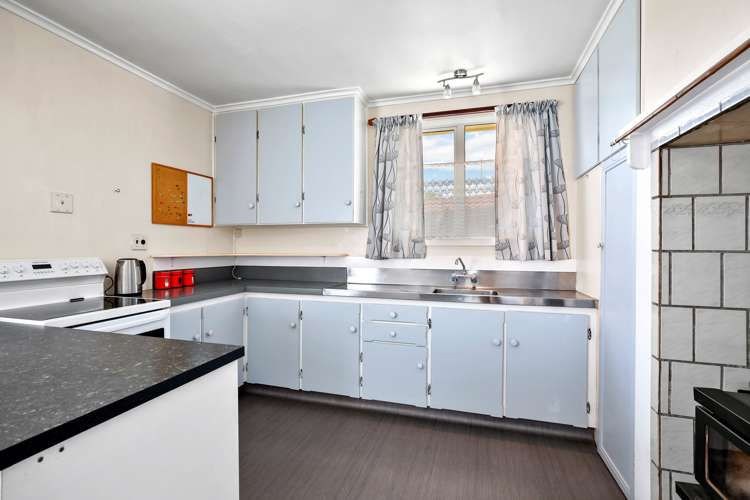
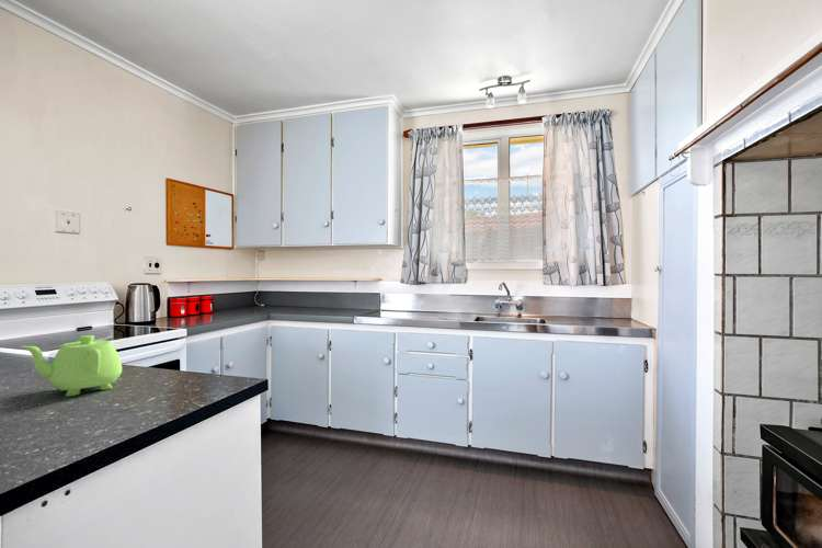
+ teapot (73, 364)
